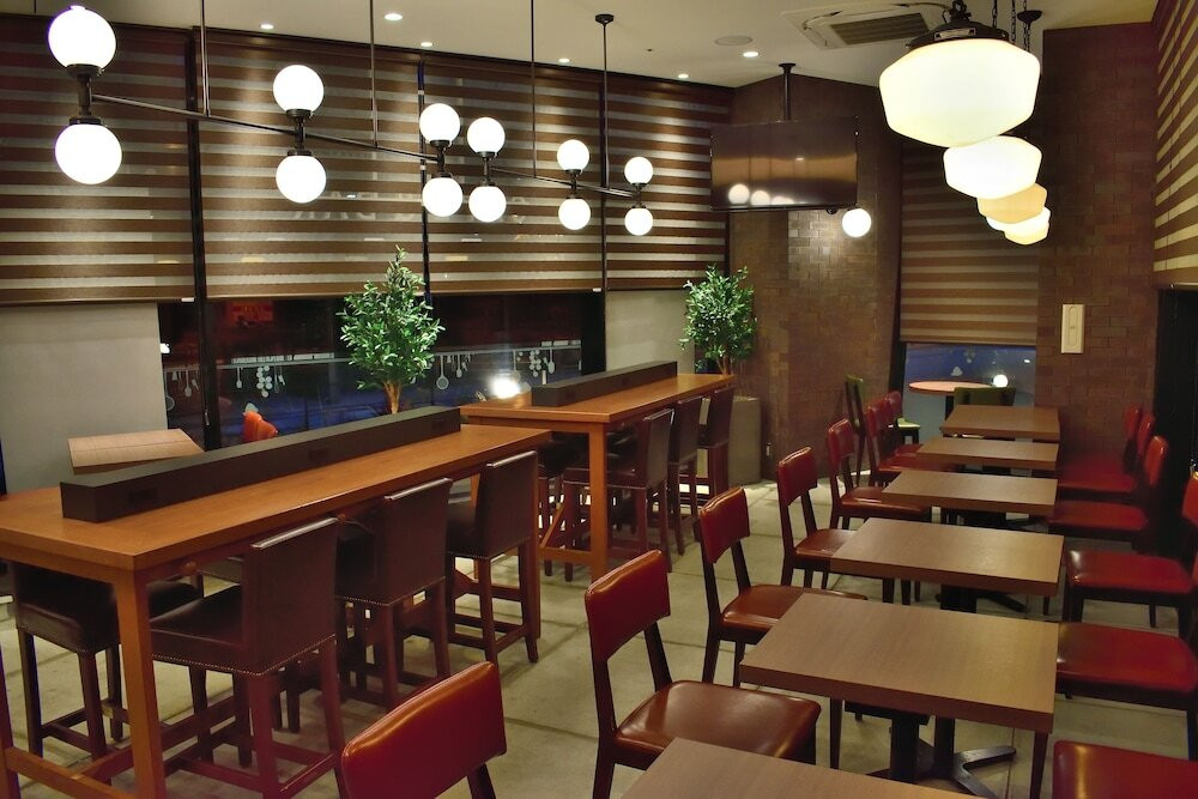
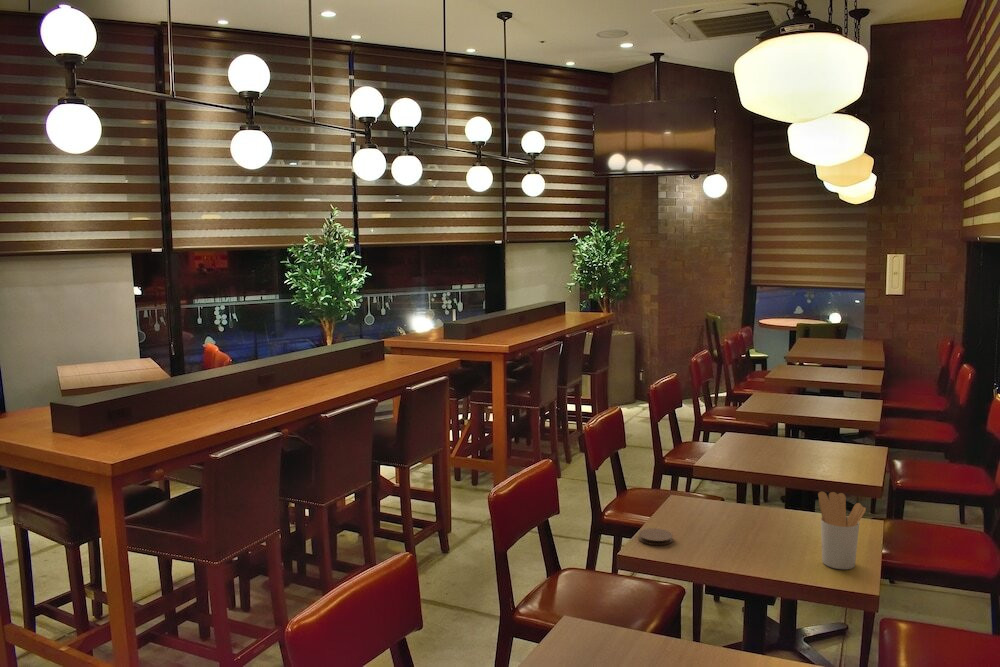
+ utensil holder (836, 528)
+ coaster (655, 536)
